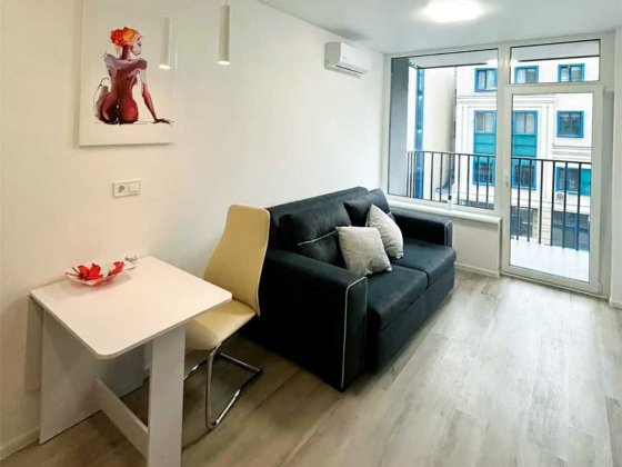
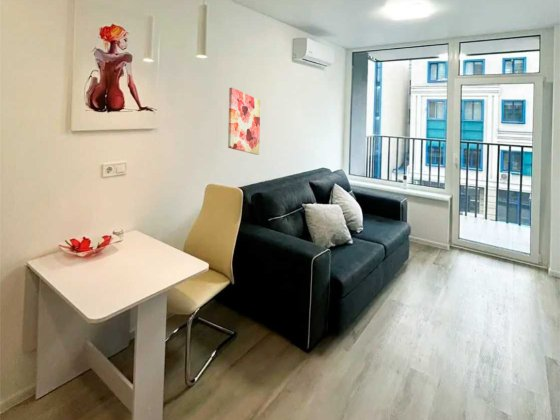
+ wall art (245, 122)
